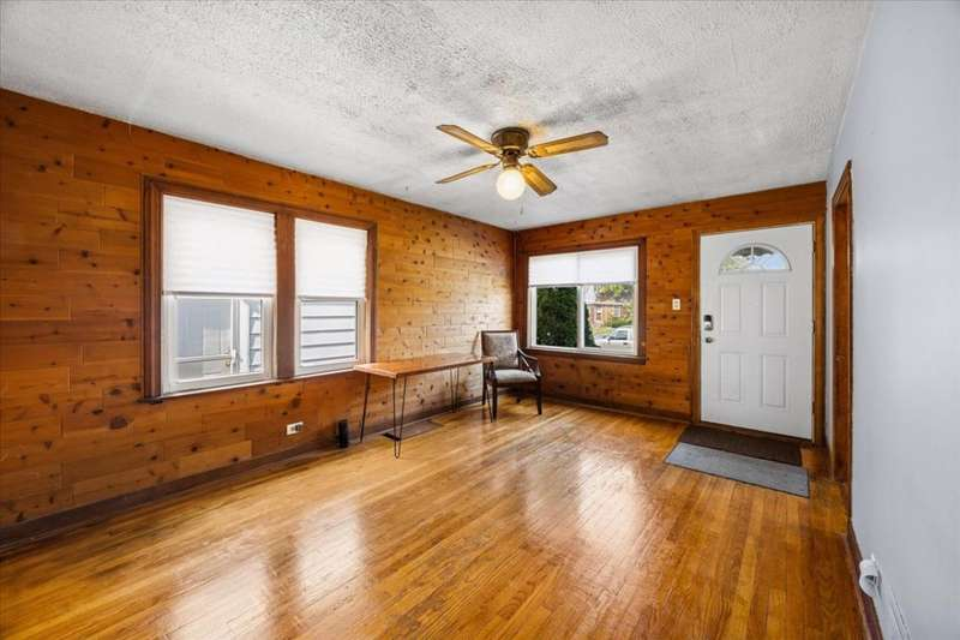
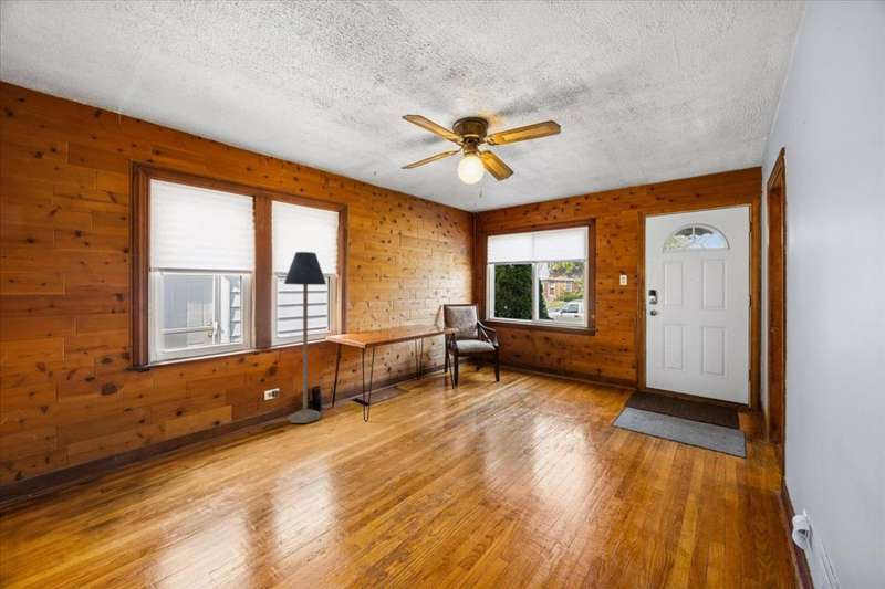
+ floor lamp (304, 335)
